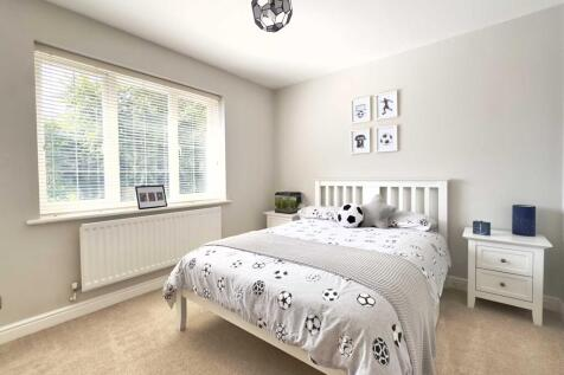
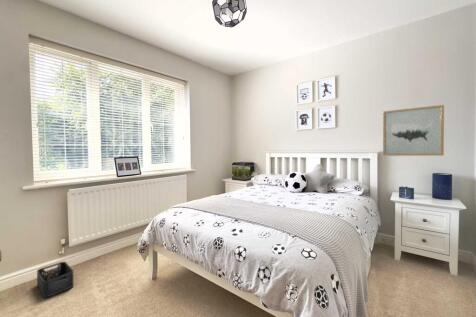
+ storage bin (55, 278)
+ wall art (411, 132)
